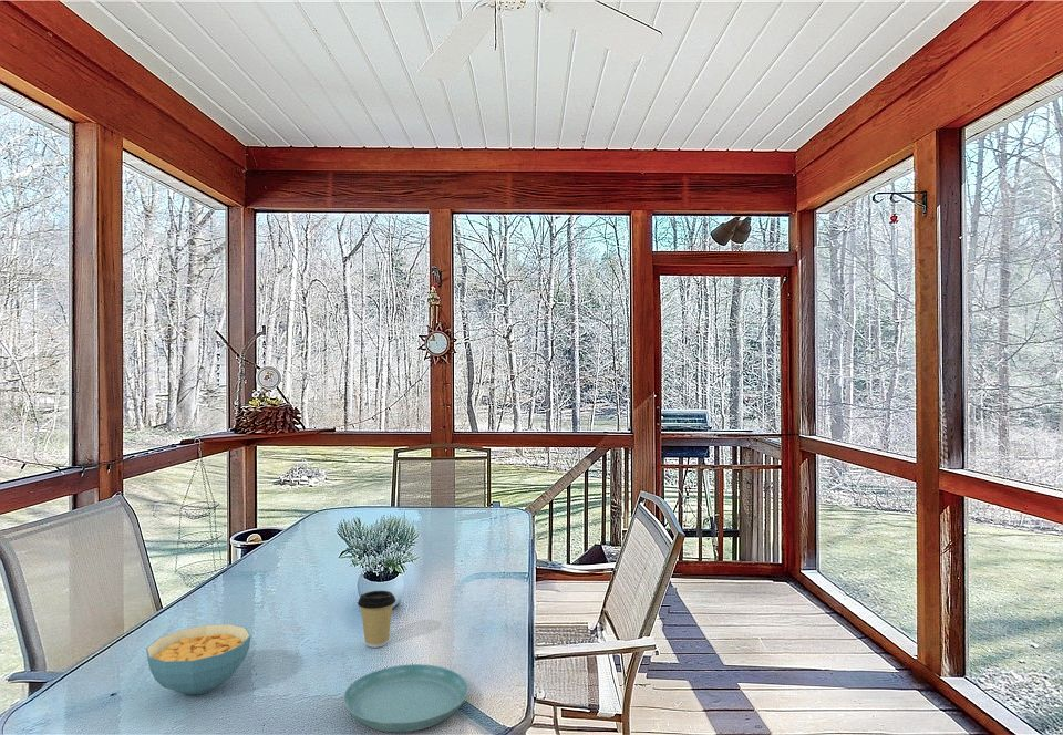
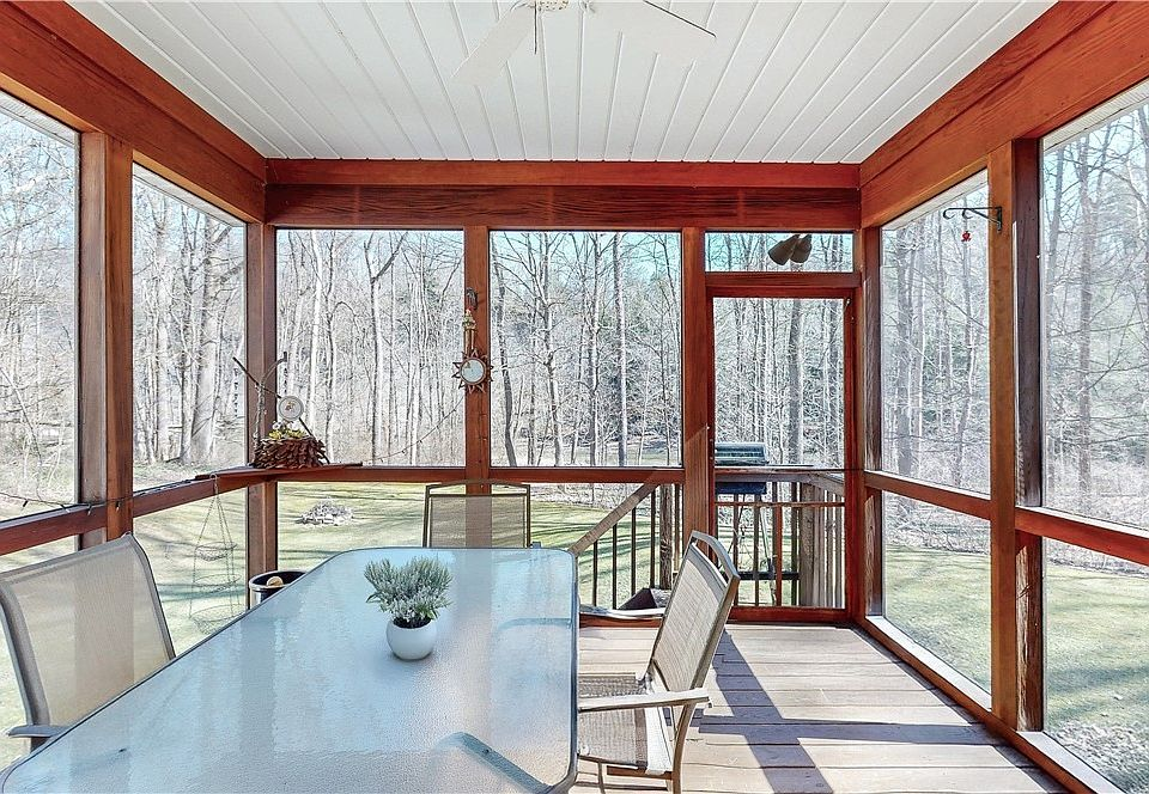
- cereal bowl (199, 664)
- coffee cup (376, 618)
- saucer (406, 698)
